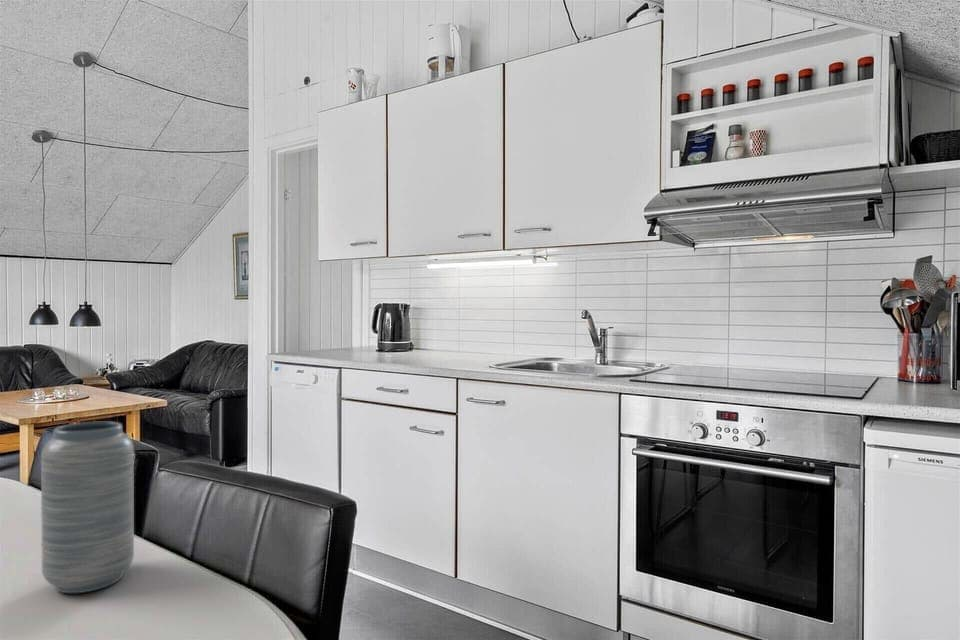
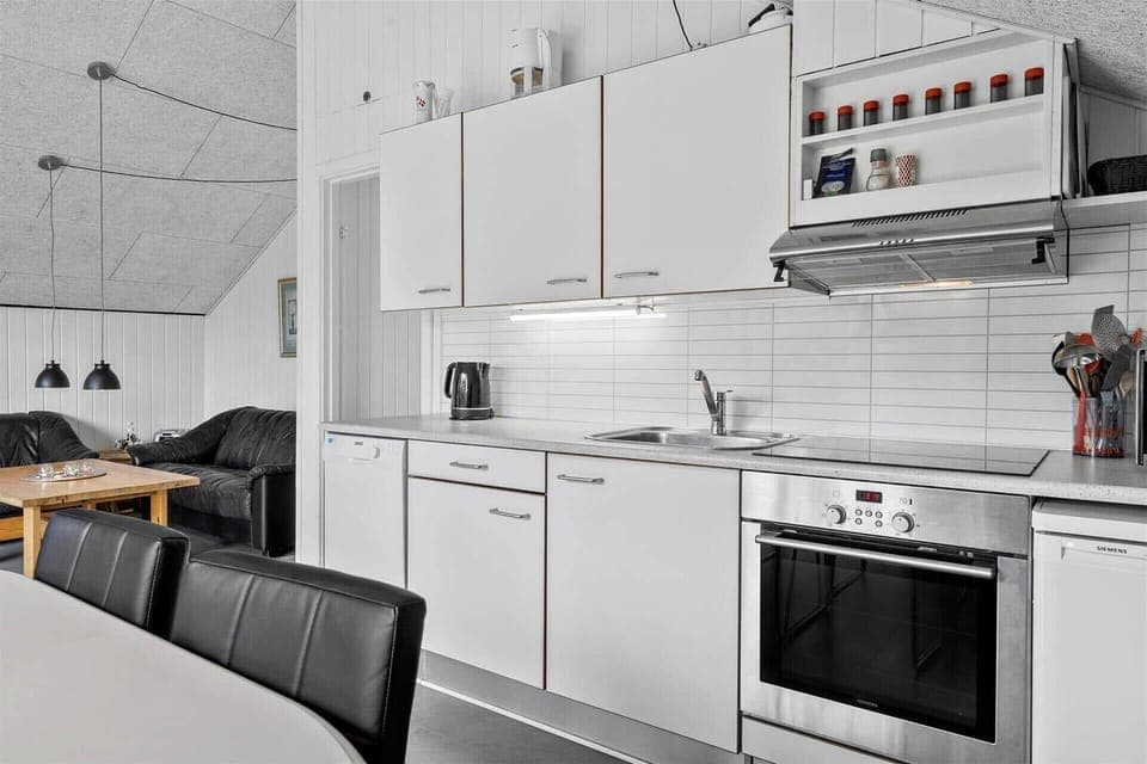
- vase (89, 503)
